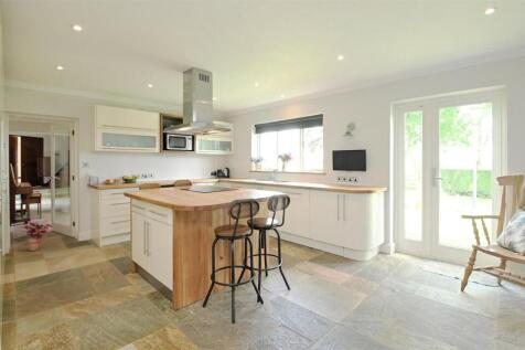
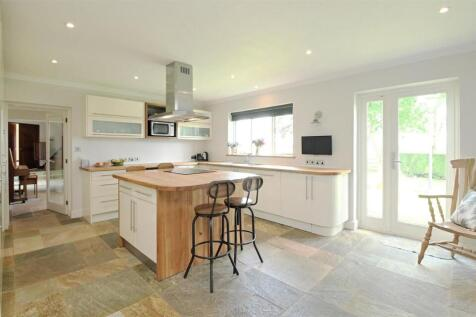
- potted plant (36, 235)
